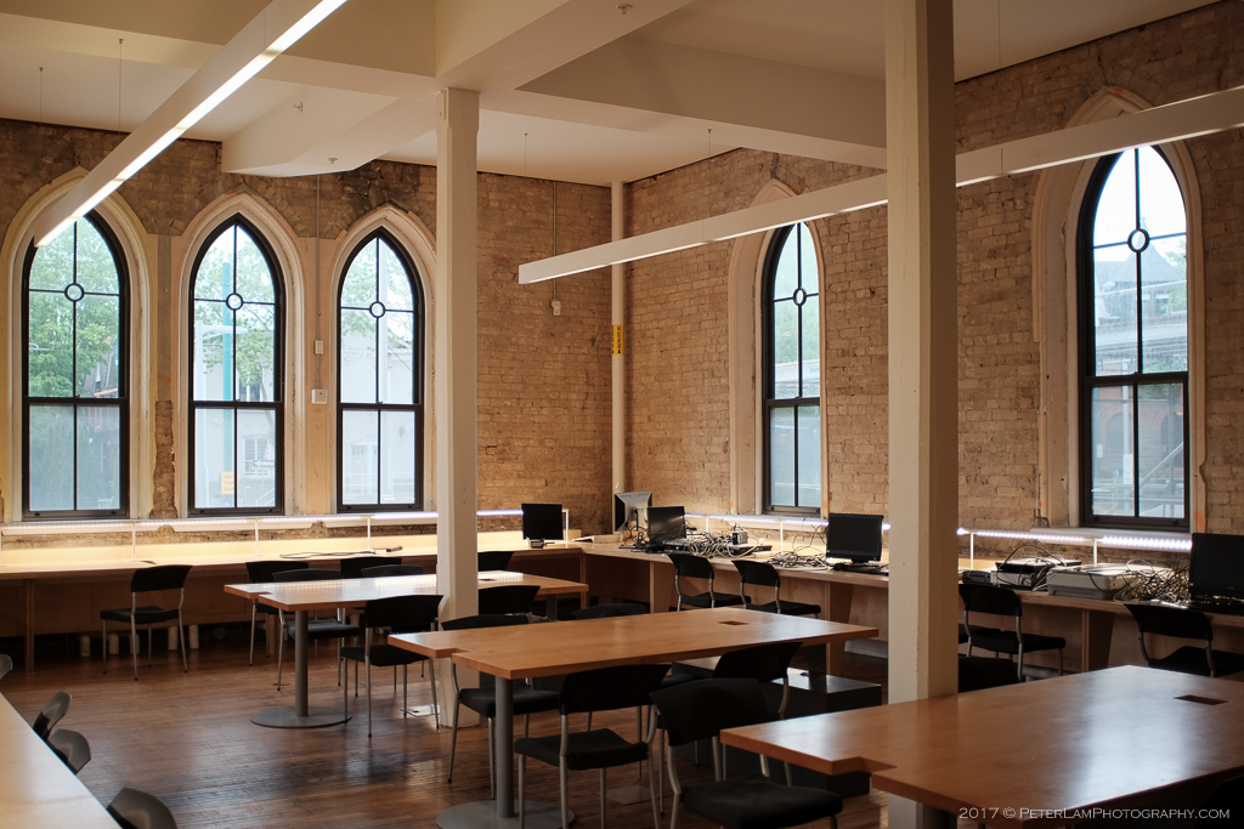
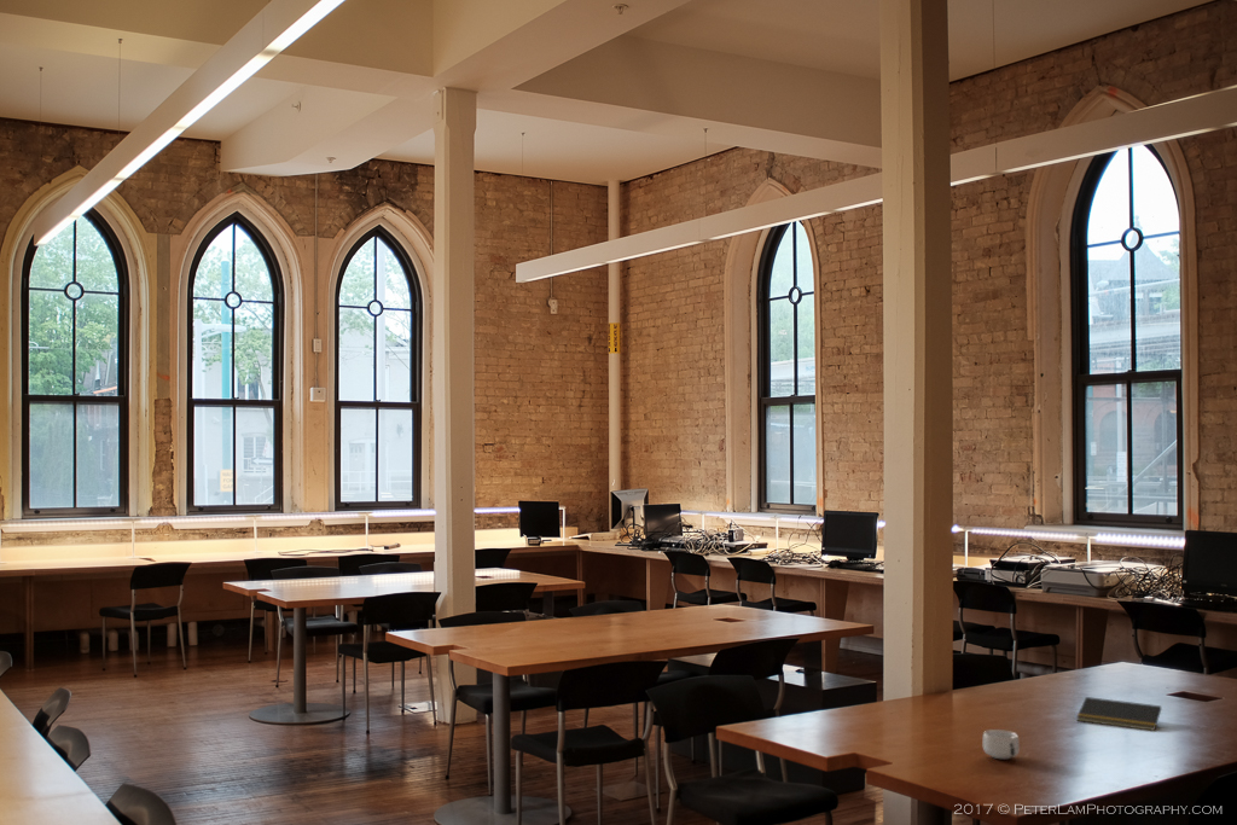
+ notepad (1119, 713)
+ mug (1003, 744)
